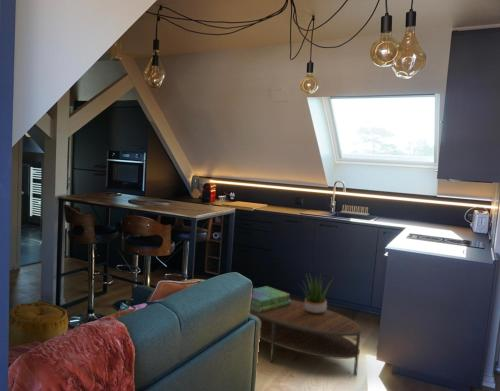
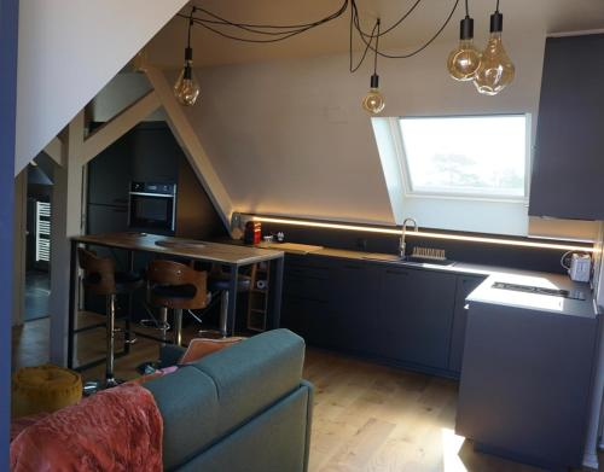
- stack of books (263, 298)
- potted plant (316, 292)
- coffee table (291, 331)
